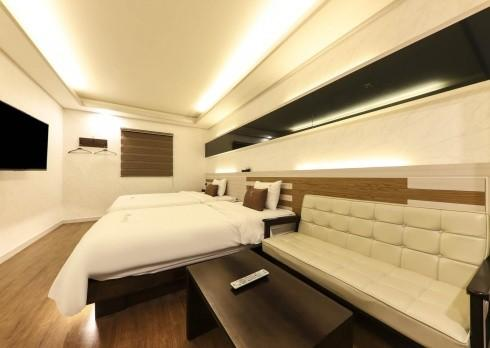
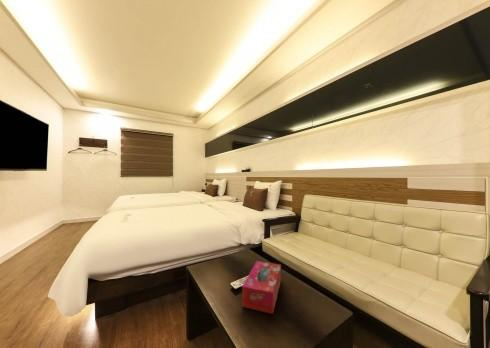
+ tissue box (263, 283)
